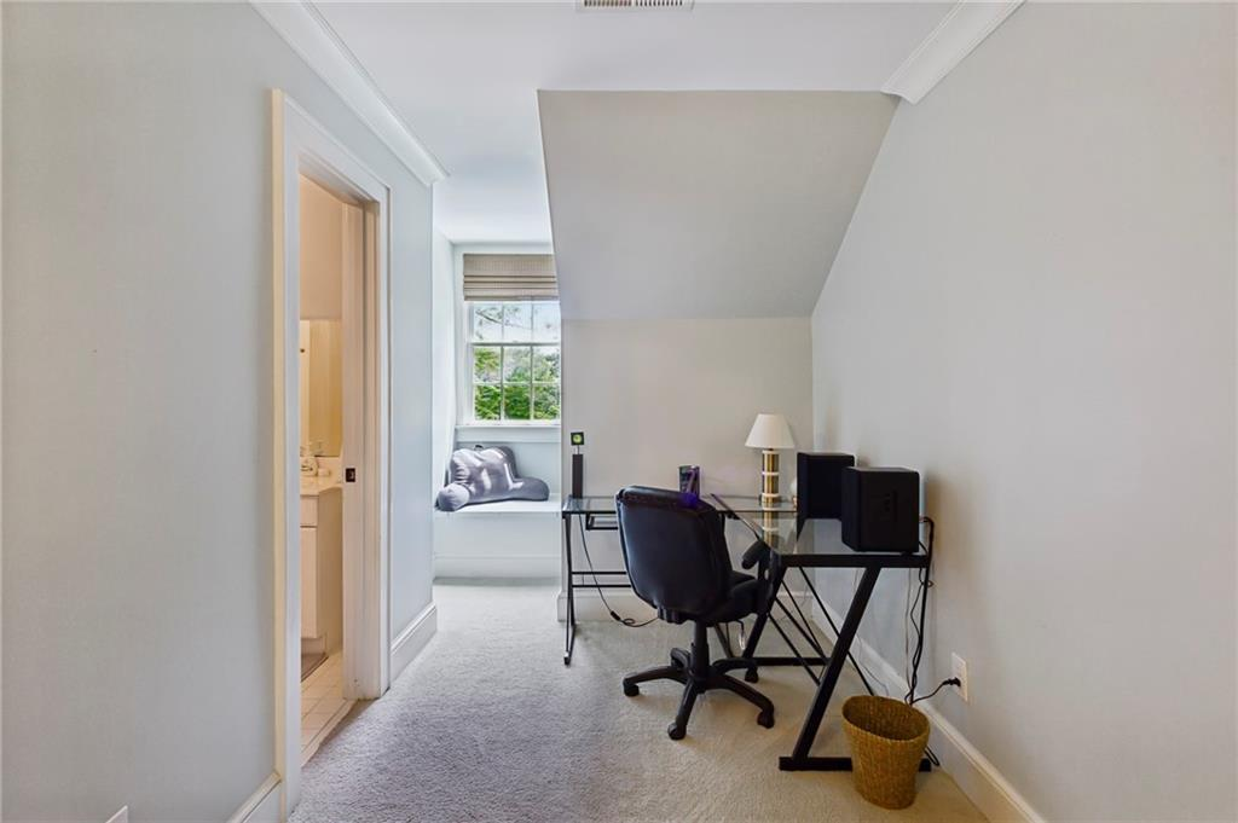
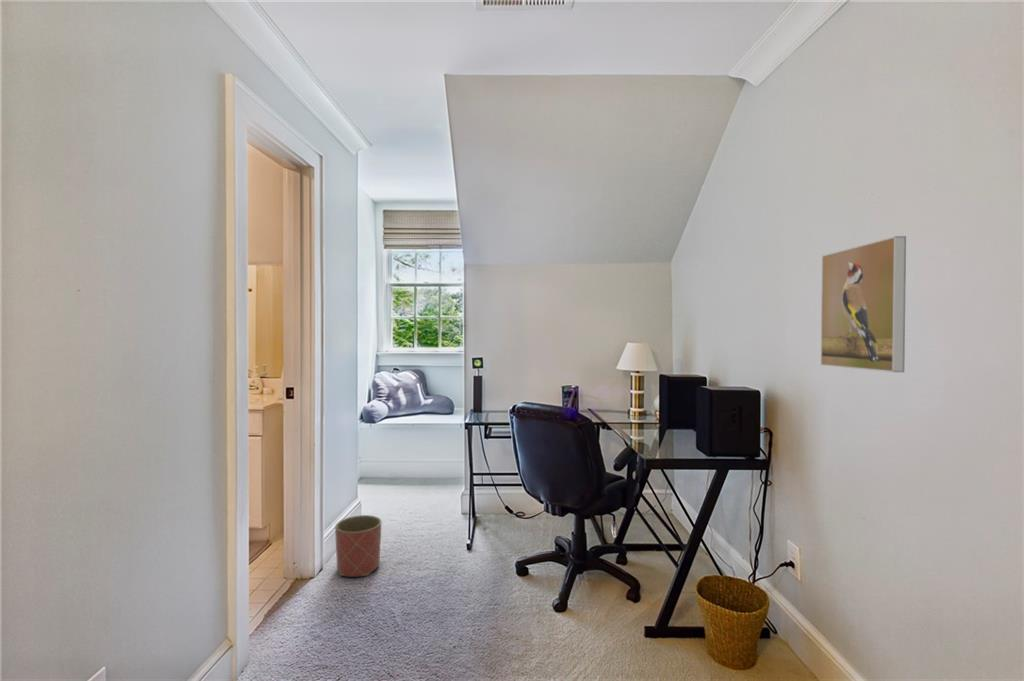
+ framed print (858, 307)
+ planter (358, 545)
